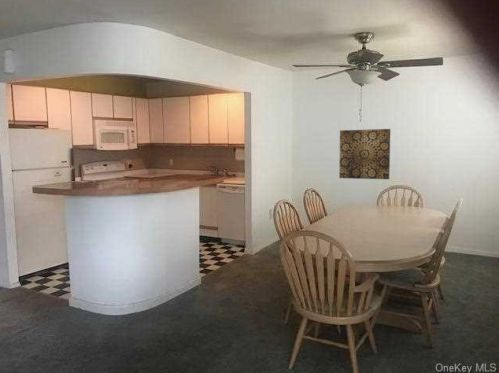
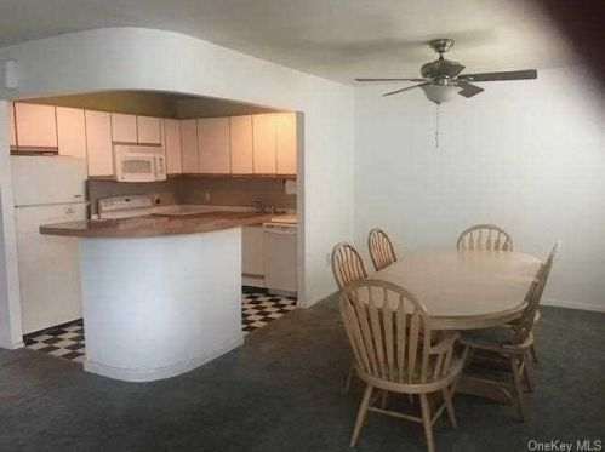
- wall art (364, 154)
